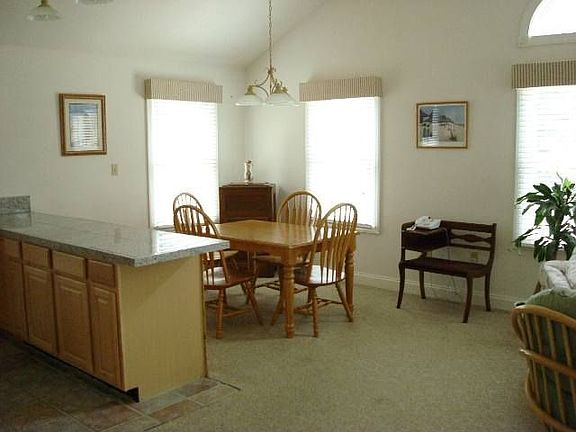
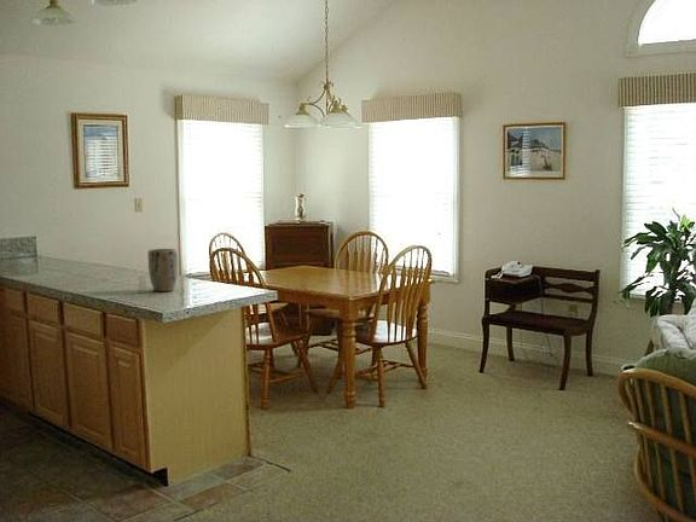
+ plant pot (162, 269)
